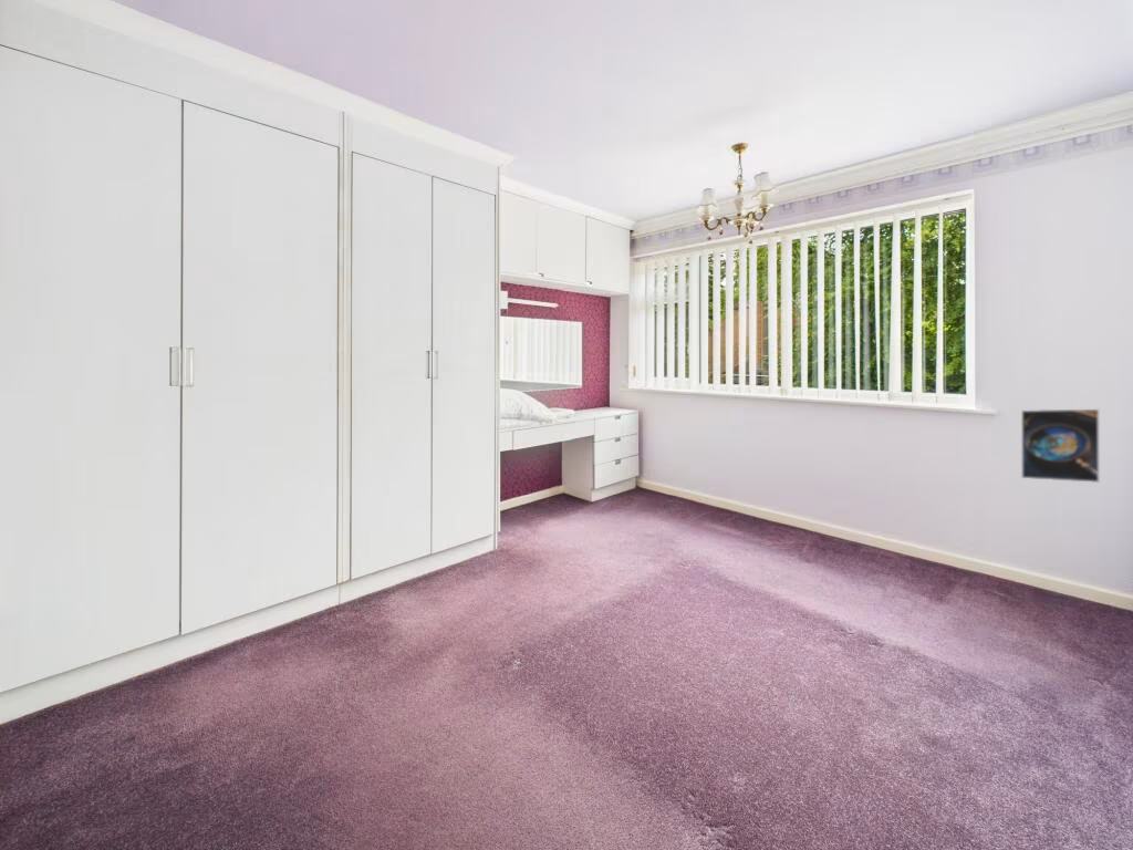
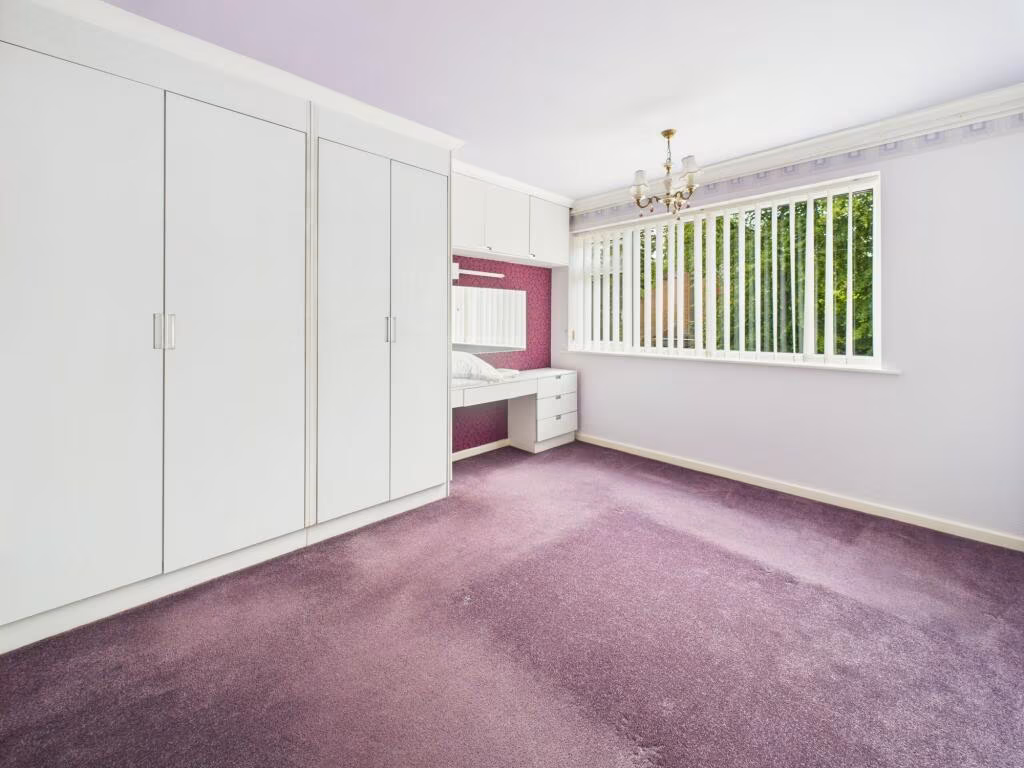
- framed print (1059, 444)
